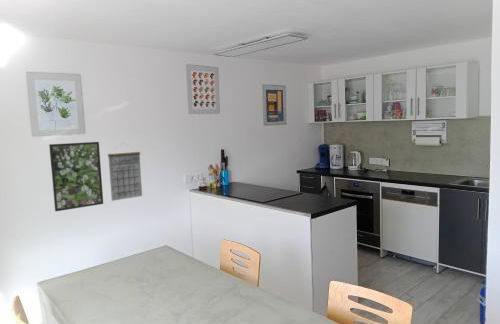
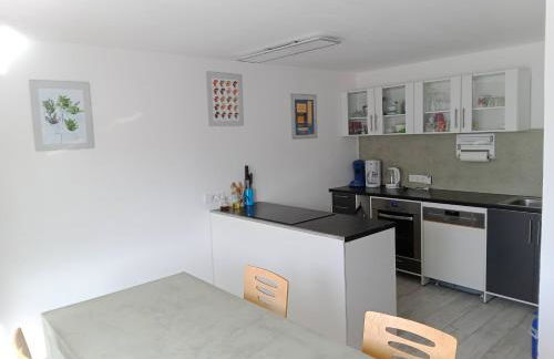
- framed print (77, 175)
- calendar (125, 170)
